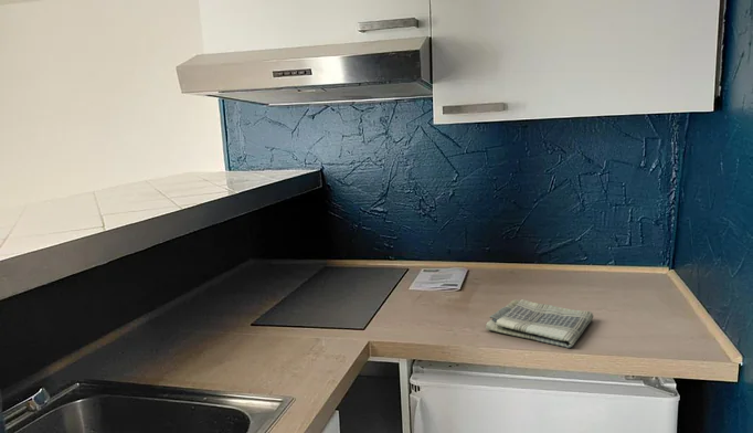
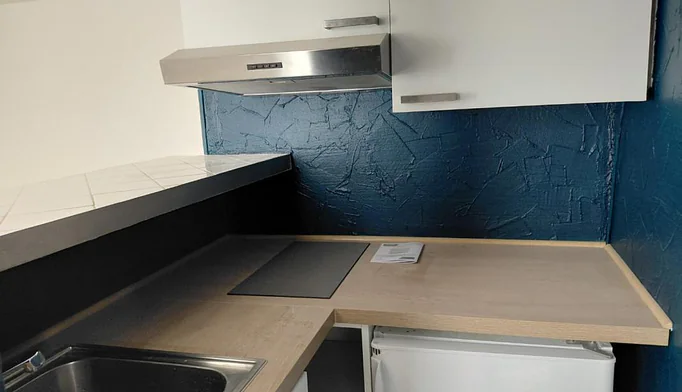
- dish towel (539, 318)
